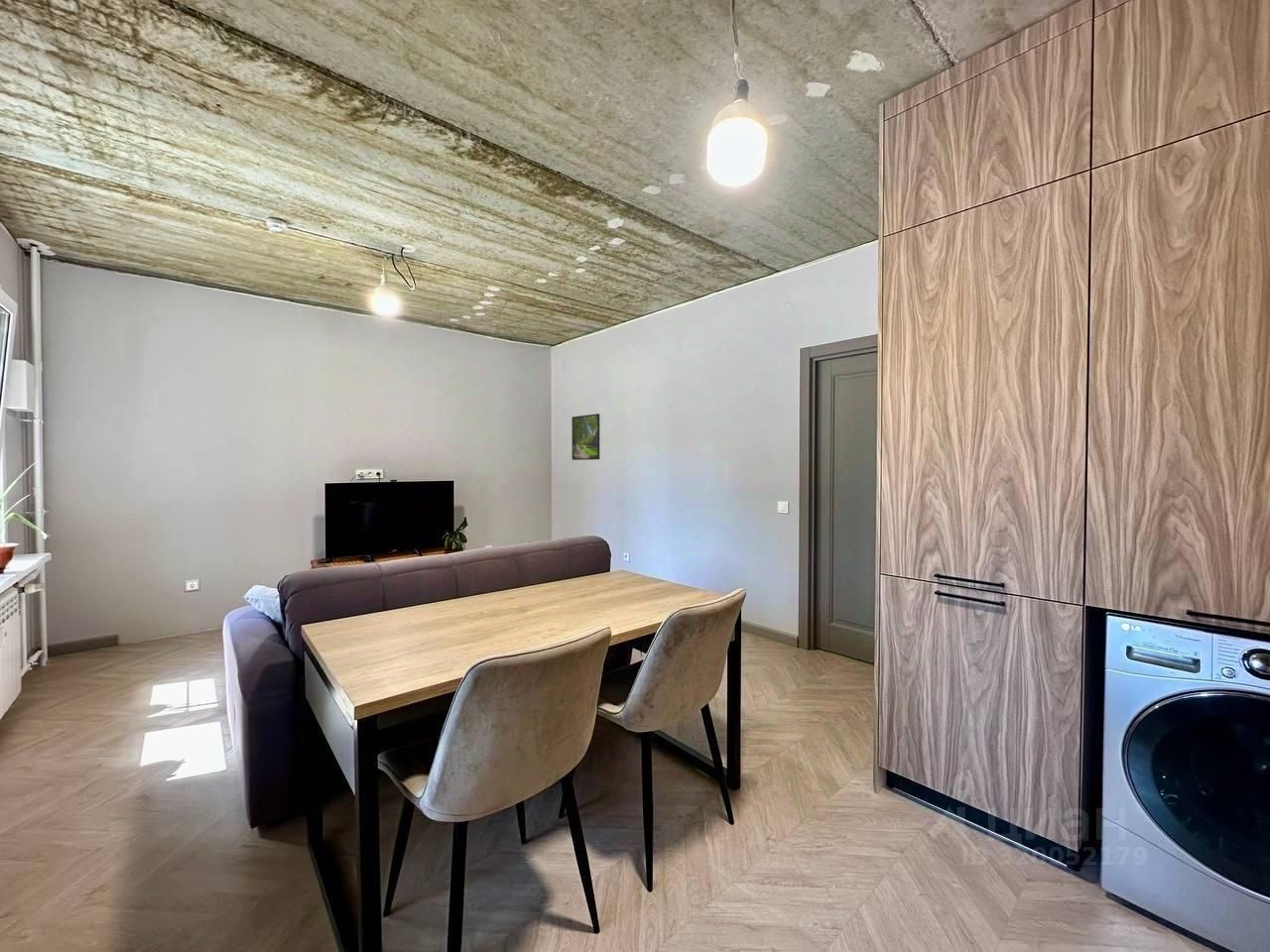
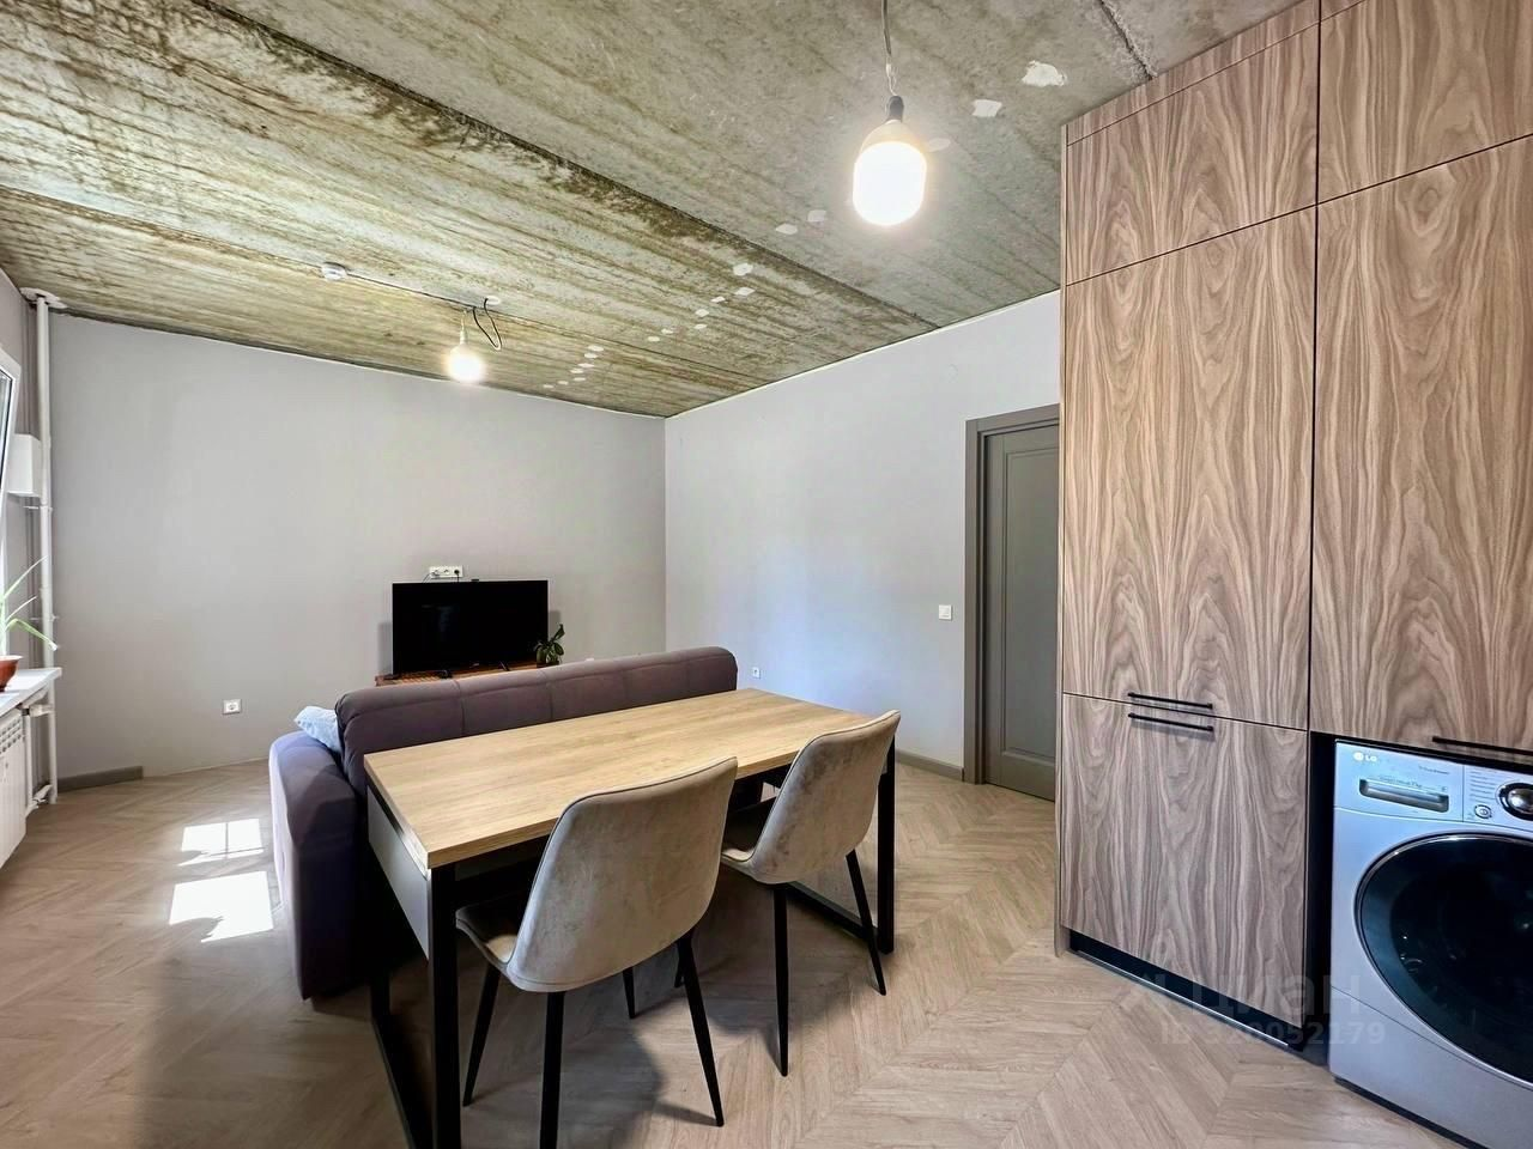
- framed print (585, 437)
